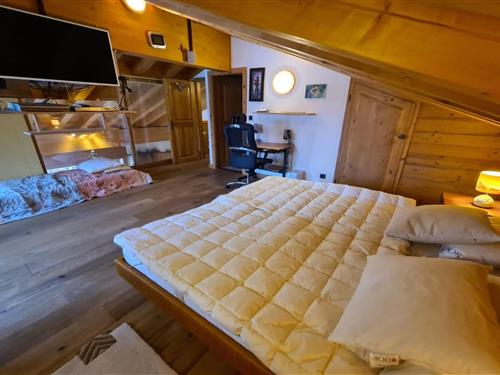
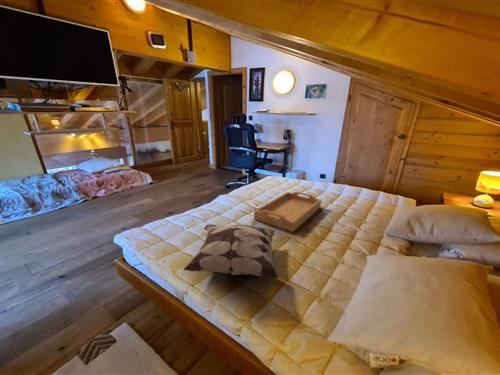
+ decorative pillow (235, 246)
+ serving tray (289, 207)
